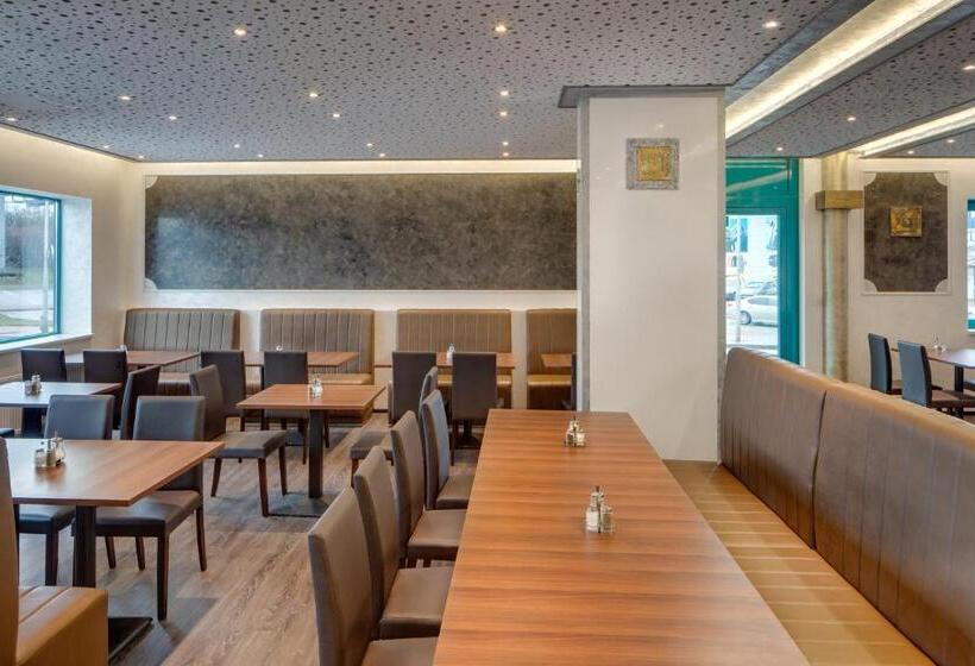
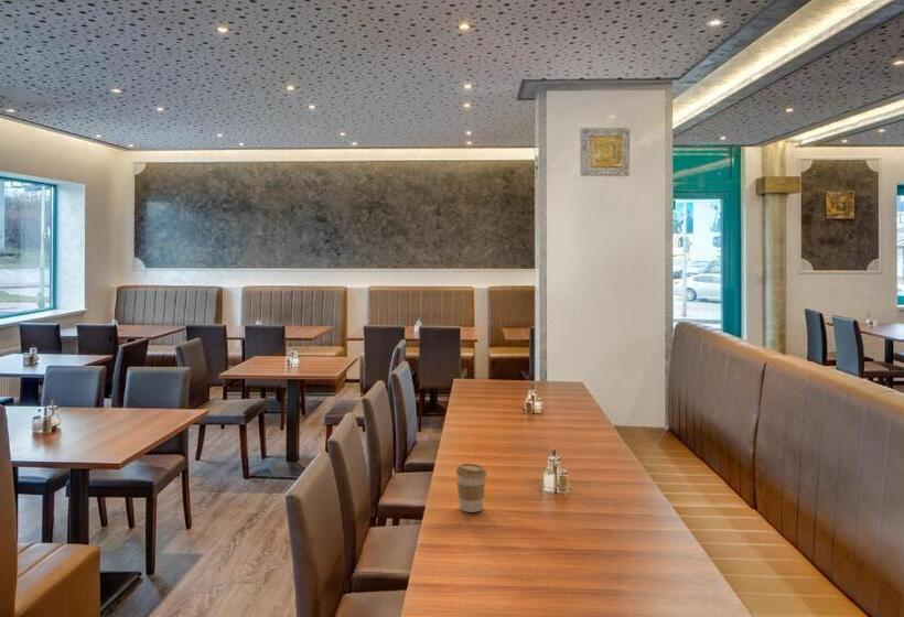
+ coffee cup (471, 486)
